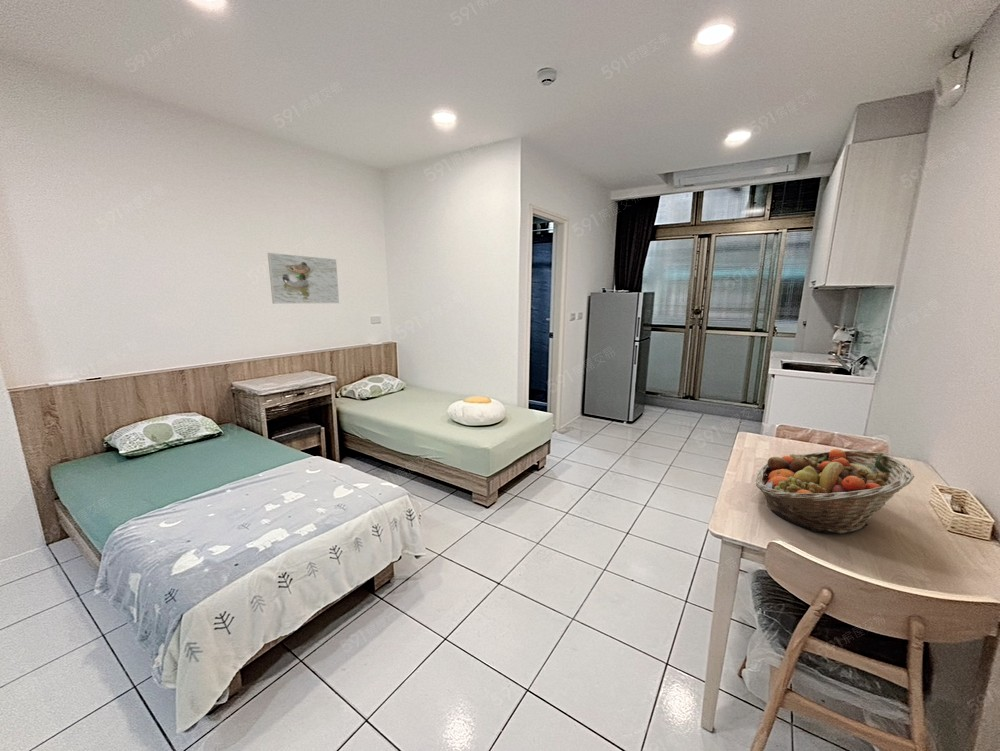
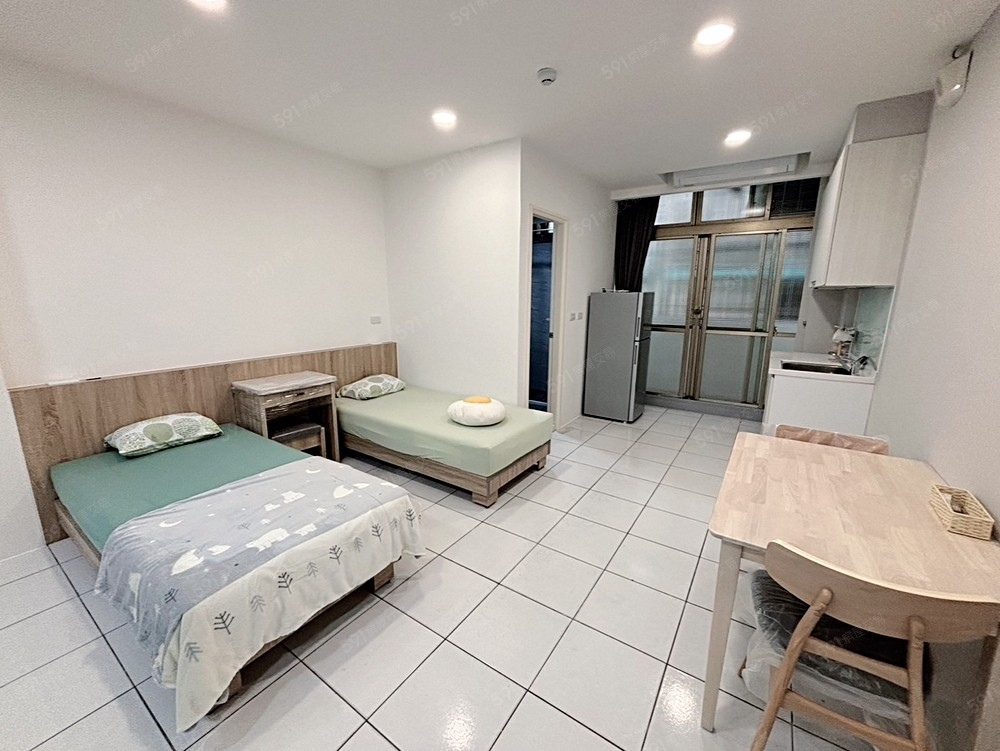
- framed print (306, 280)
- fruit basket (825, 483)
